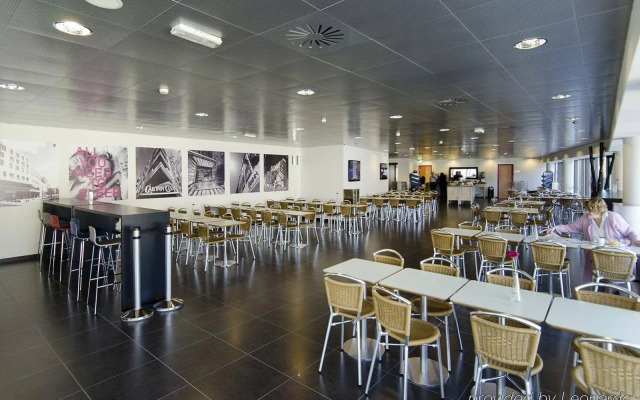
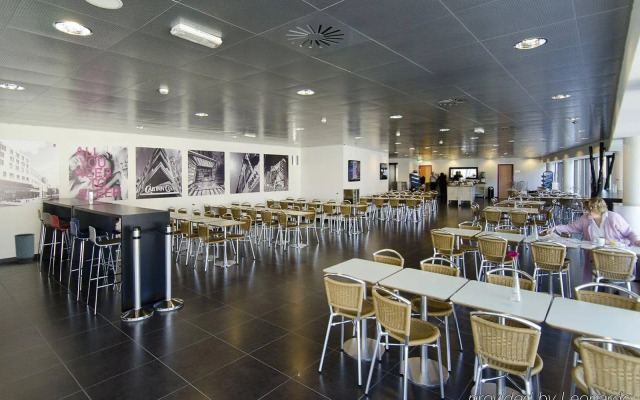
+ trash can (24, 248)
